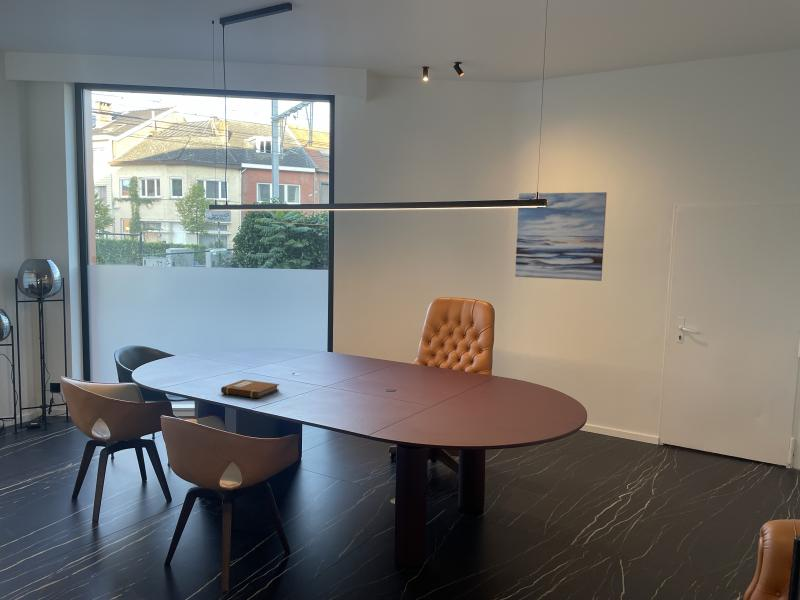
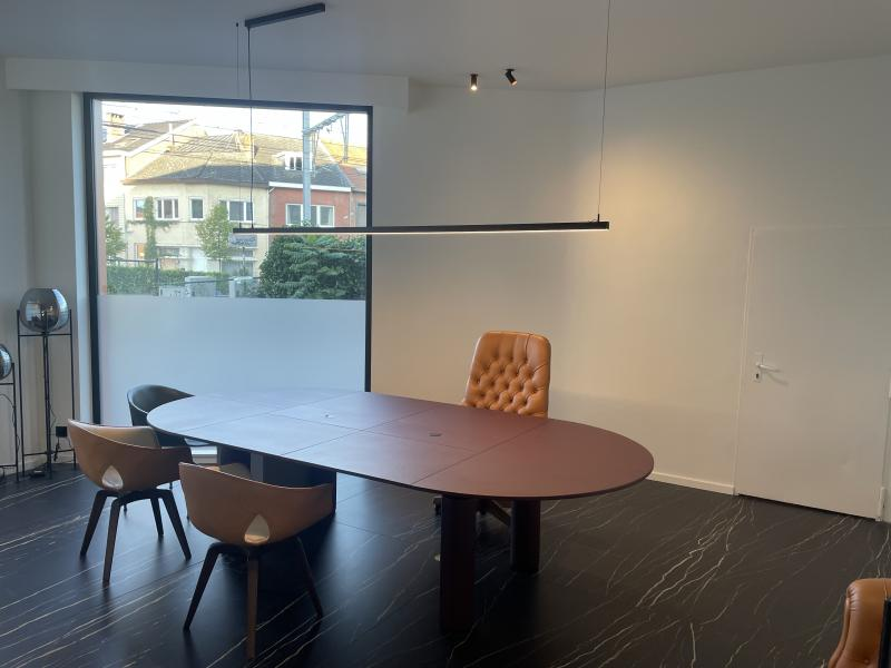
- notebook (249, 388)
- wall art (559, 236)
